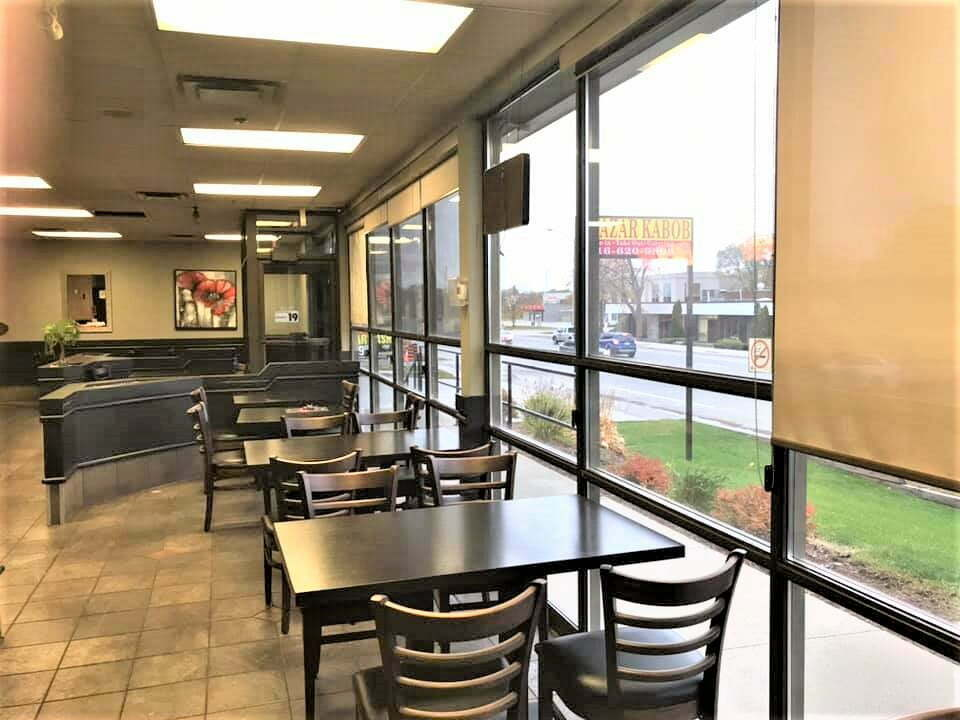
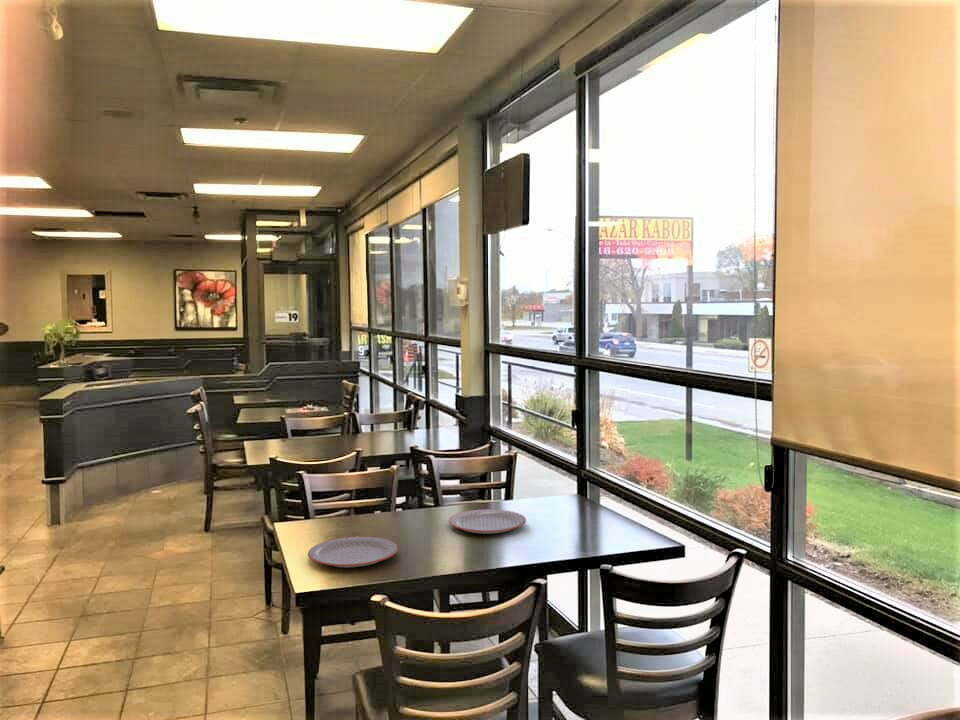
+ plate (353, 553)
+ plate (487, 522)
